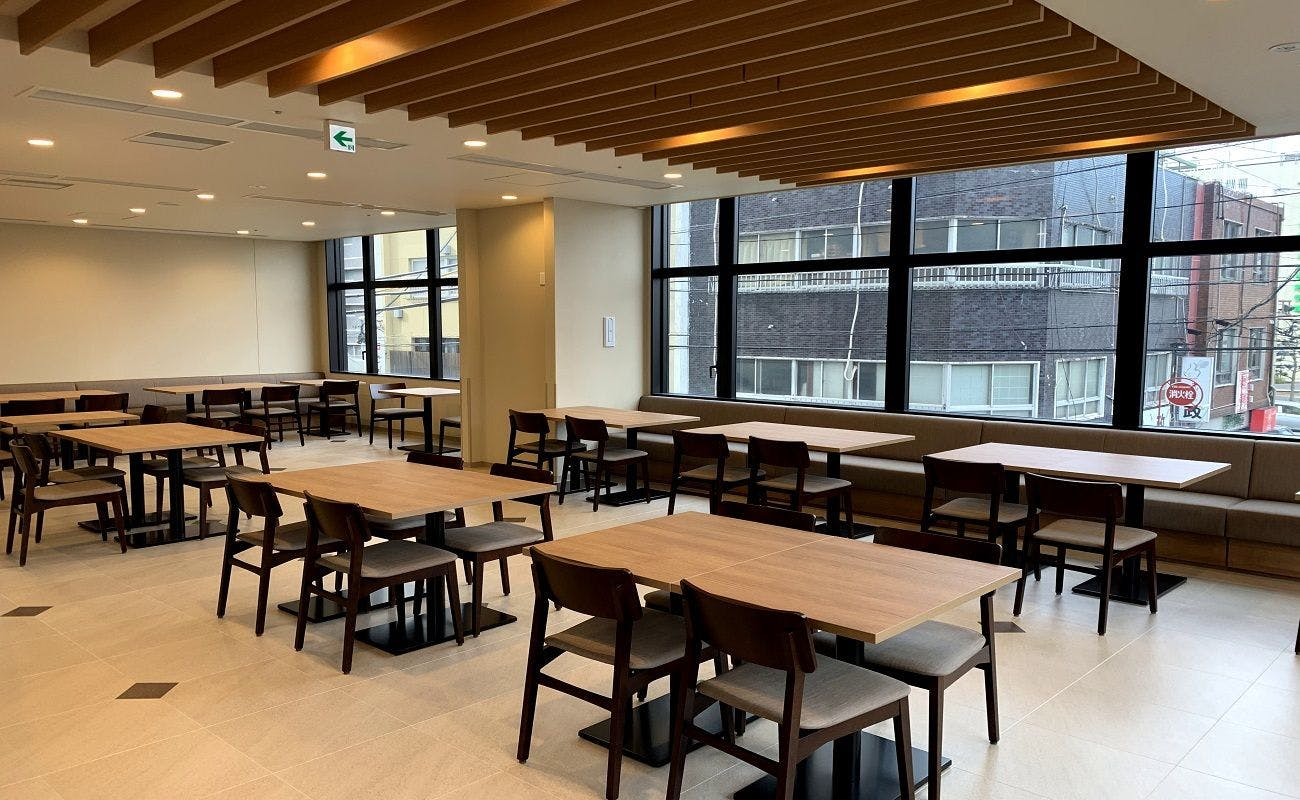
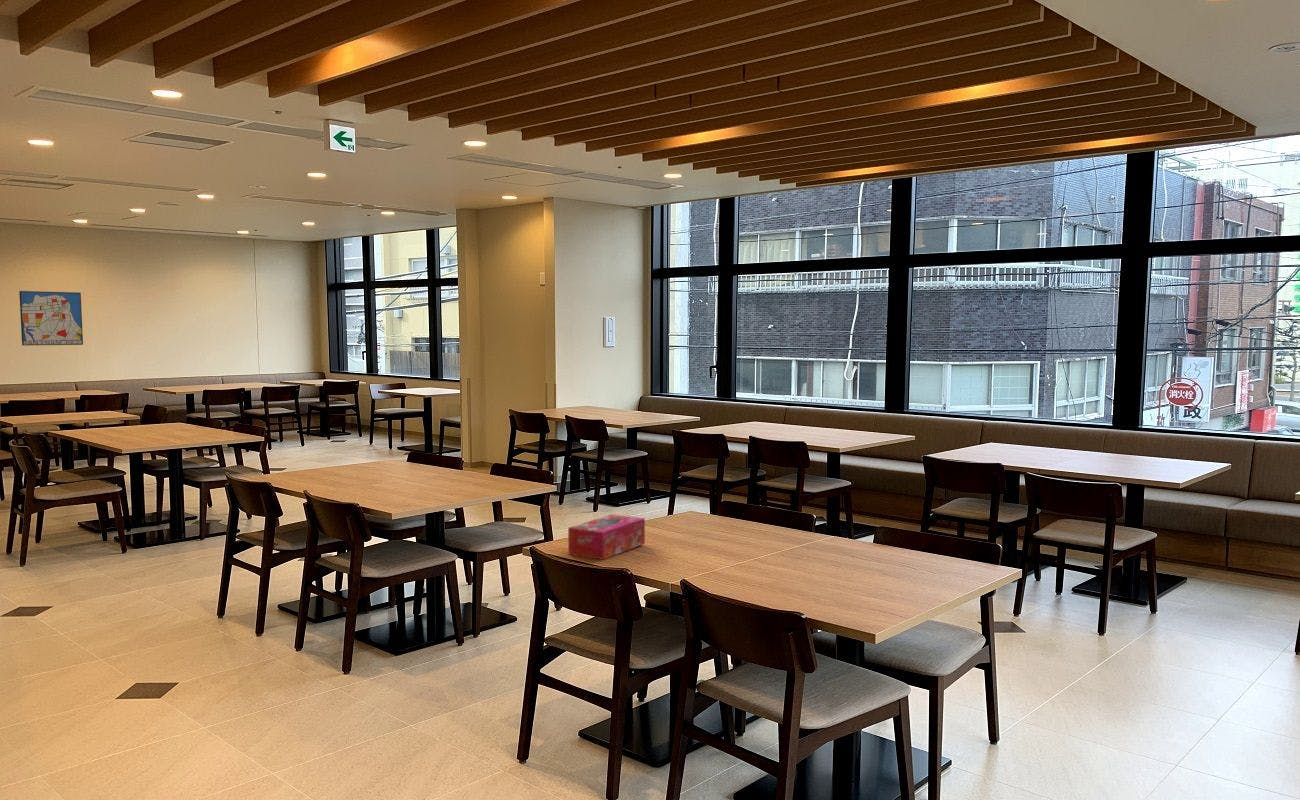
+ tissue box (607, 535)
+ wall art (51, 318)
